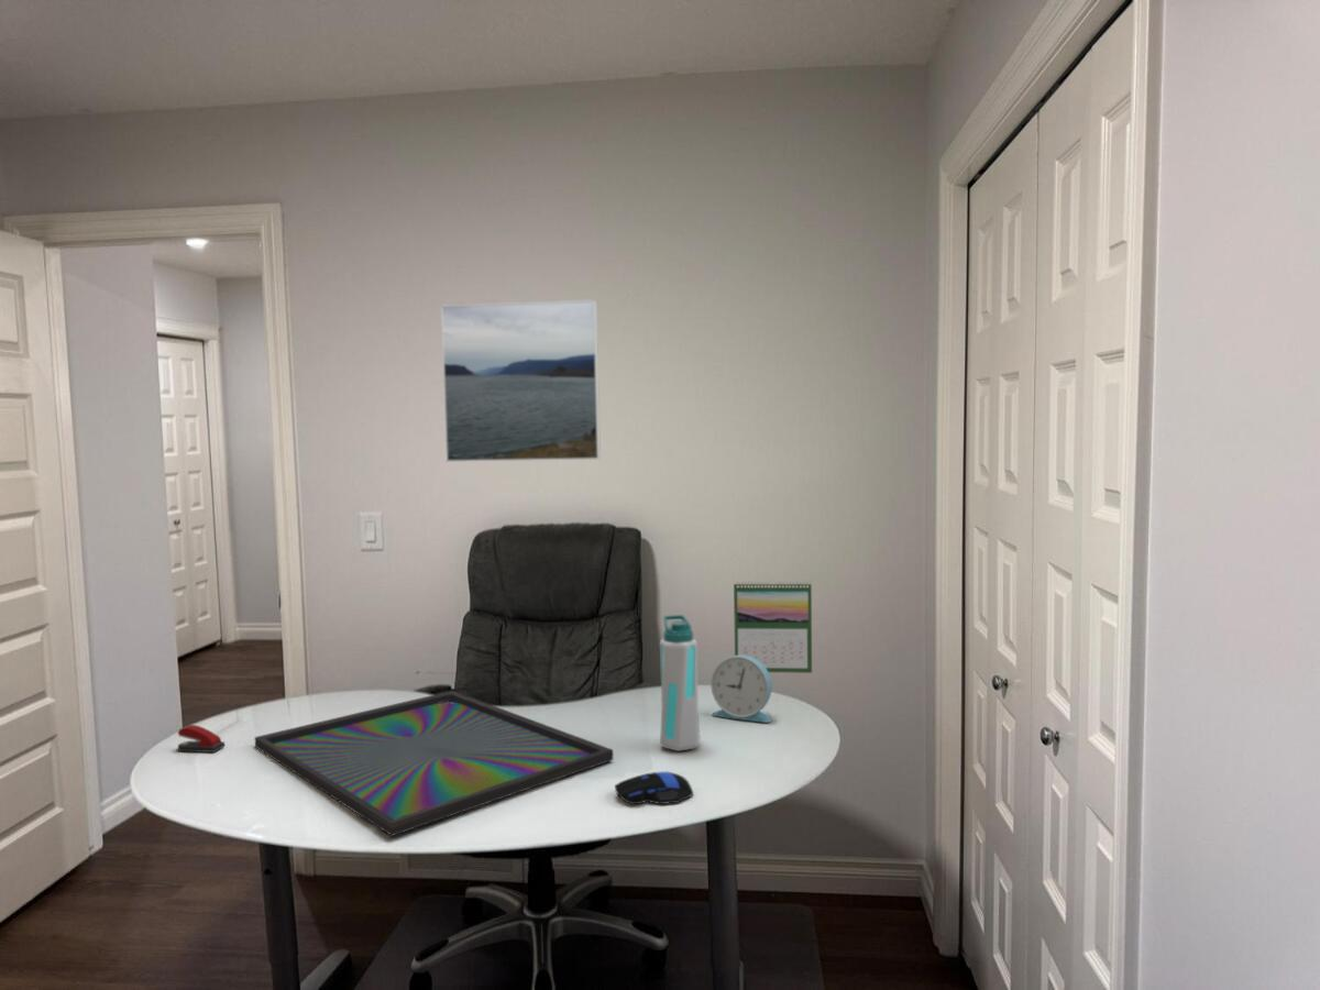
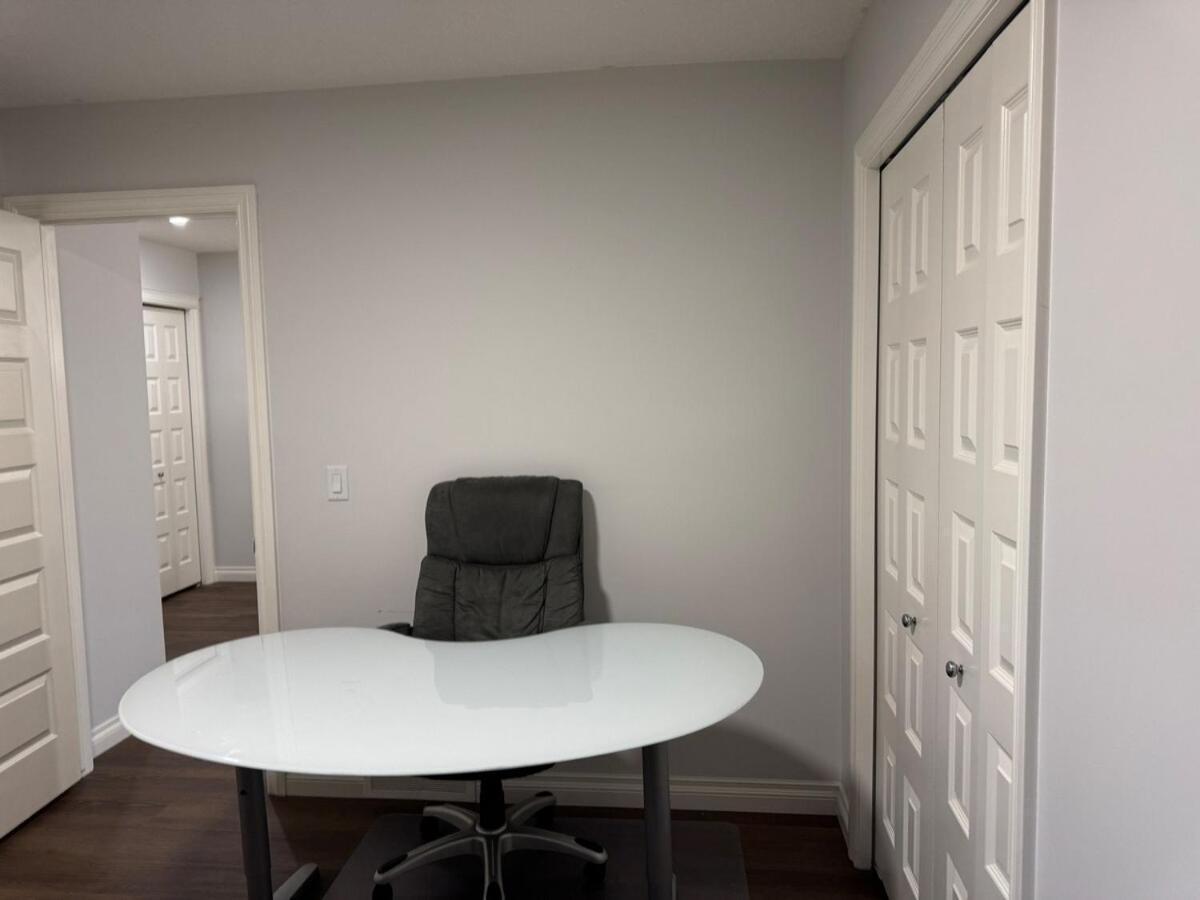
- calendar (772, 626)
- alarm clock (744, 684)
- monitor (428, 748)
- water bottle (678, 682)
- stapler (198, 737)
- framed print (520, 382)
- computer mouse (653, 783)
